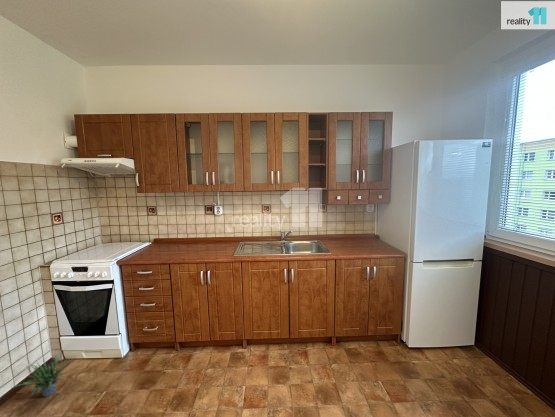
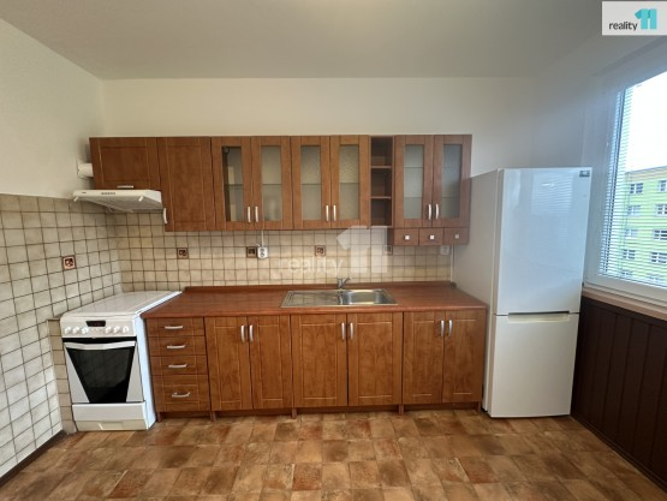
- potted plant (44, 373)
